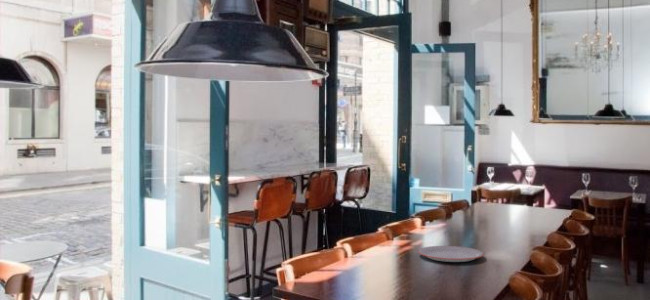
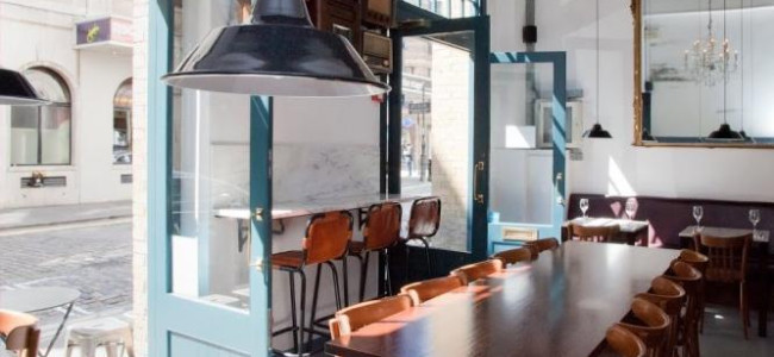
- plate (450, 254)
